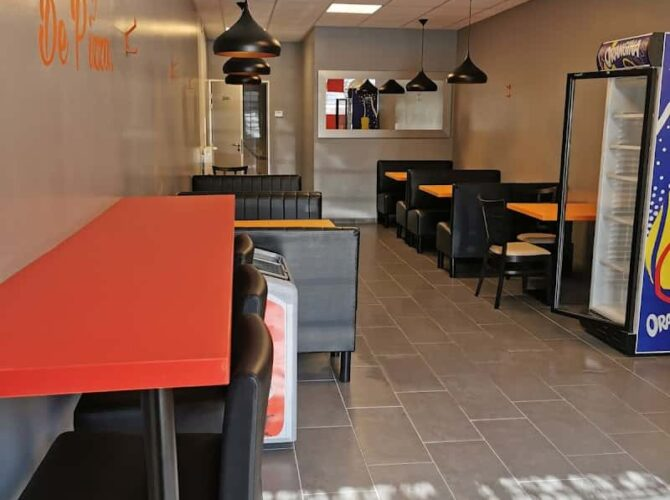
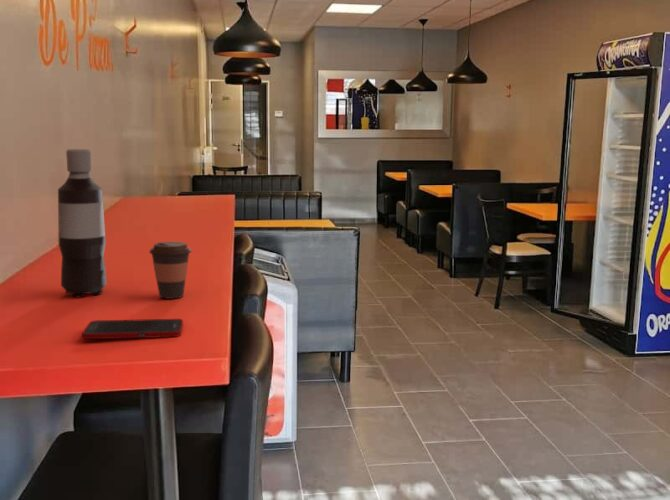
+ pop (81, 222)
+ cell phone (134, 328)
+ coffee cup (170, 270)
